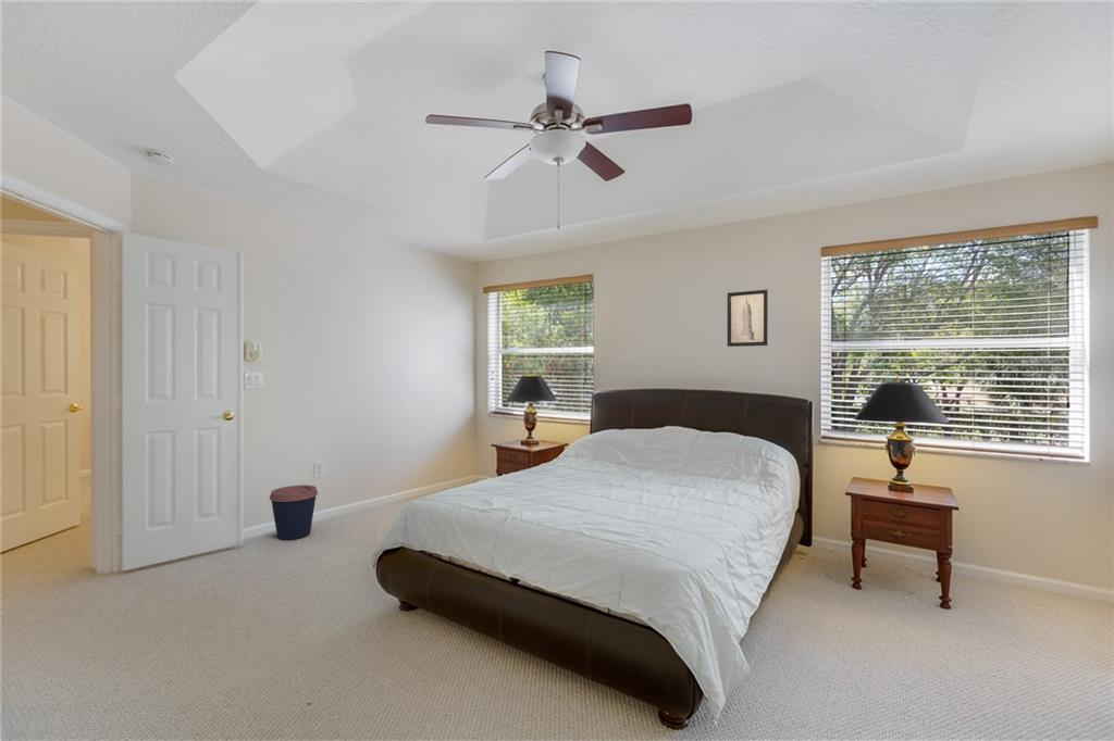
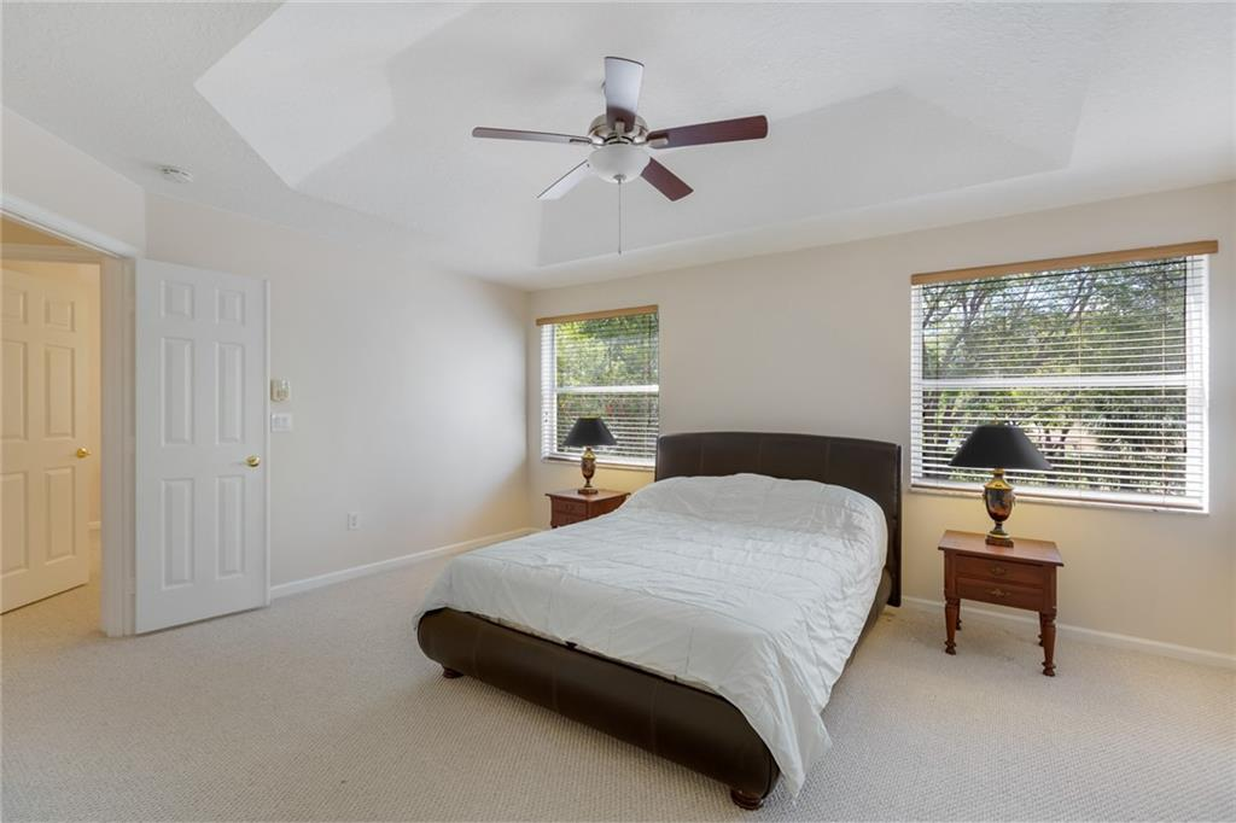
- coffee cup (294, 512)
- wall art (746, 318)
